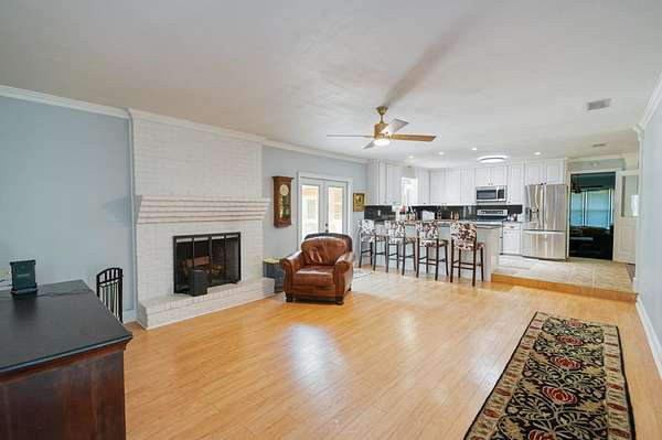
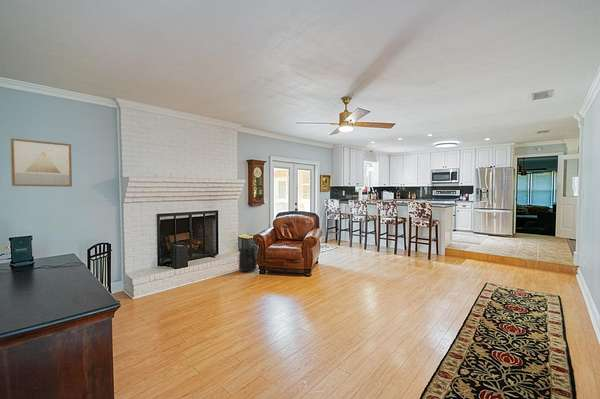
+ wall art (43, 164)
+ speaker (247, 259)
